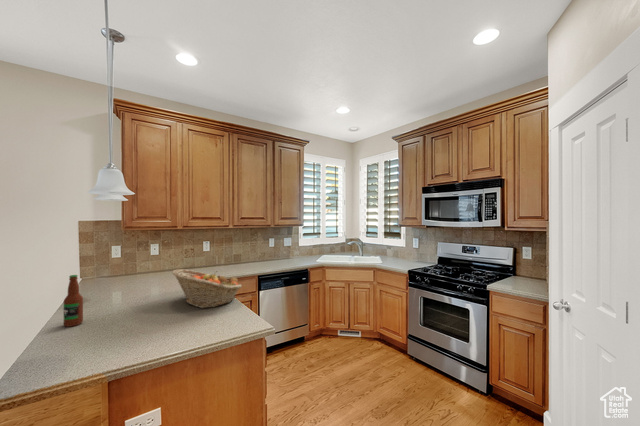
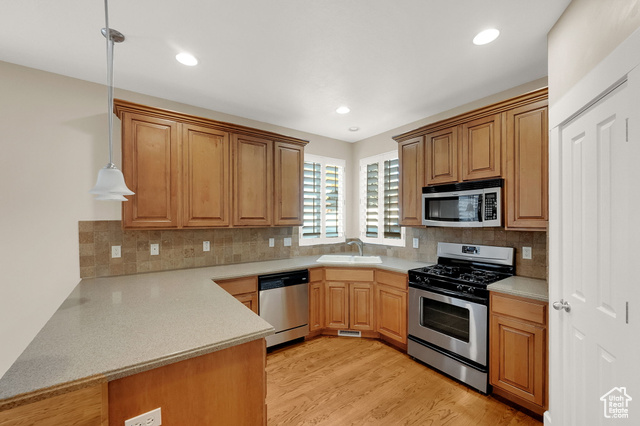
- fruit basket (207, 284)
- bottle (73, 299)
